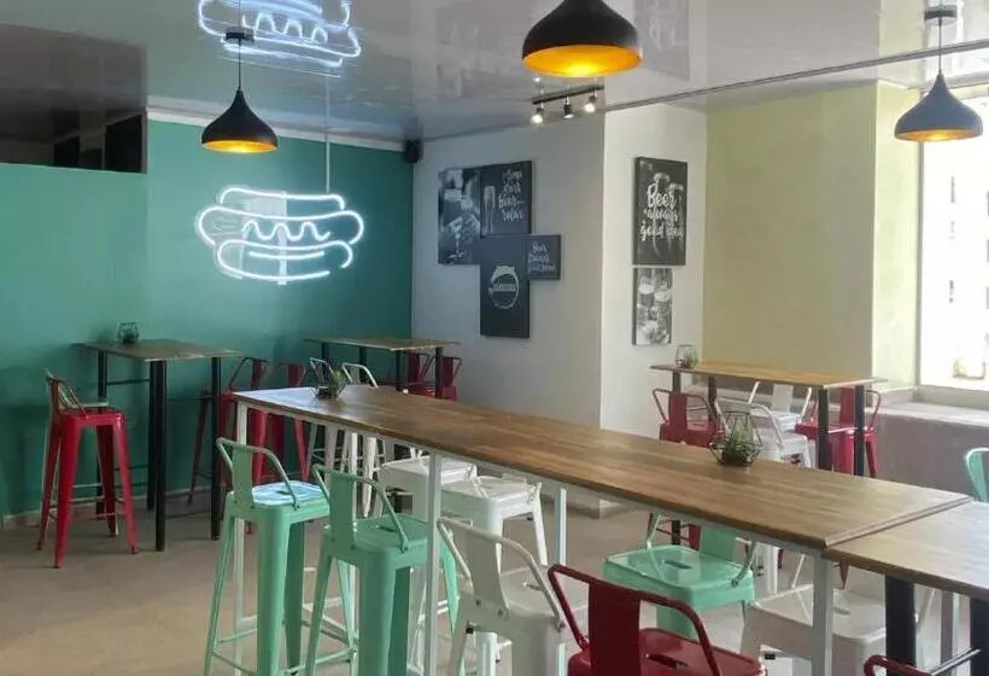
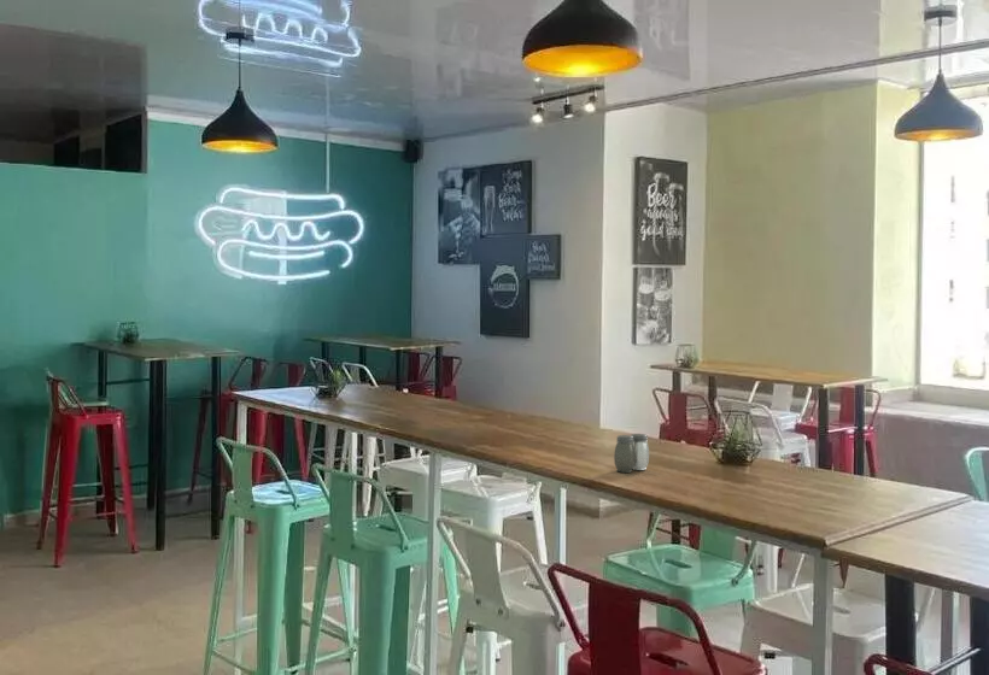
+ salt and pepper shaker (631, 452)
